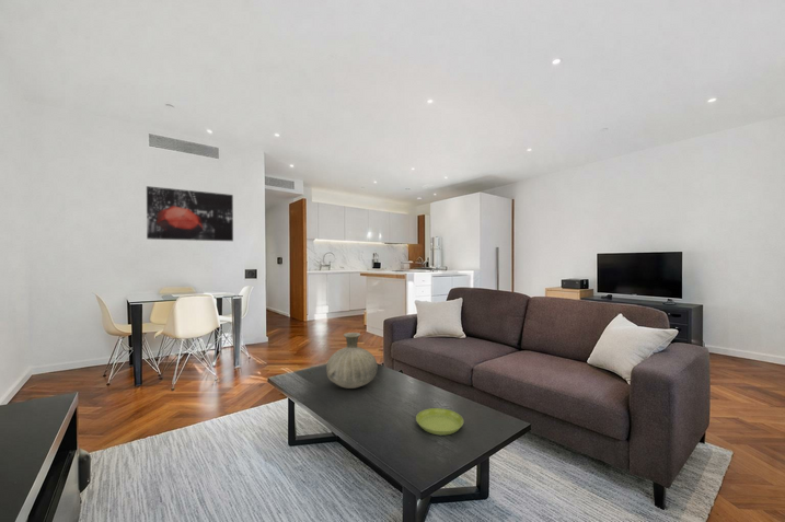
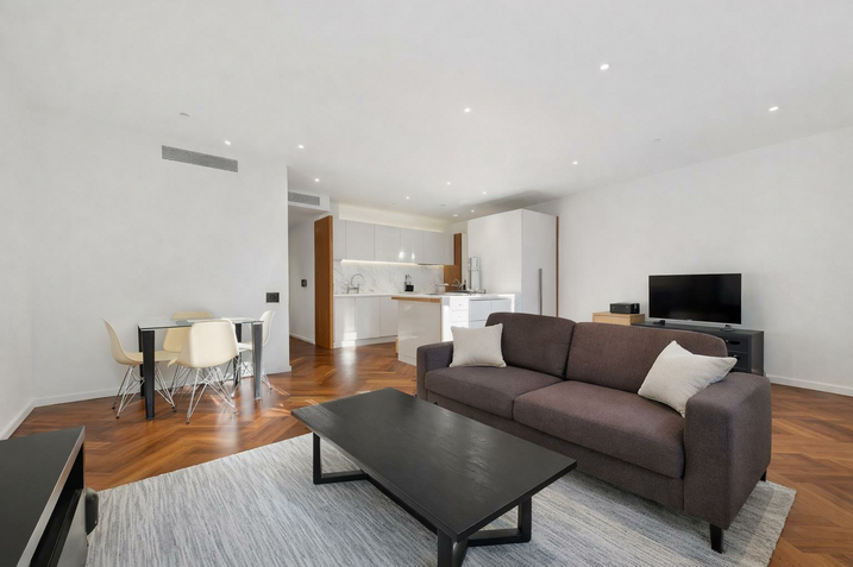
- saucer (439, 421)
- wall art (192, 214)
- vase (351, 359)
